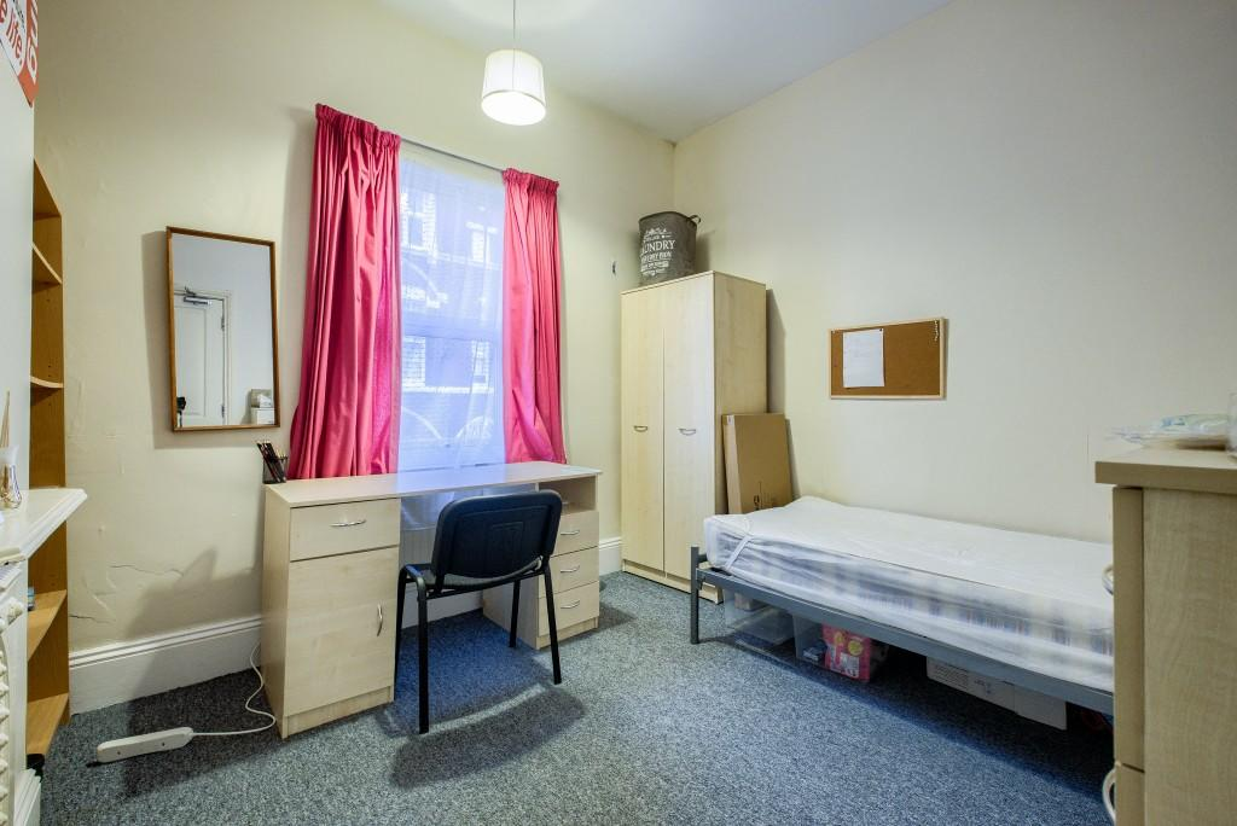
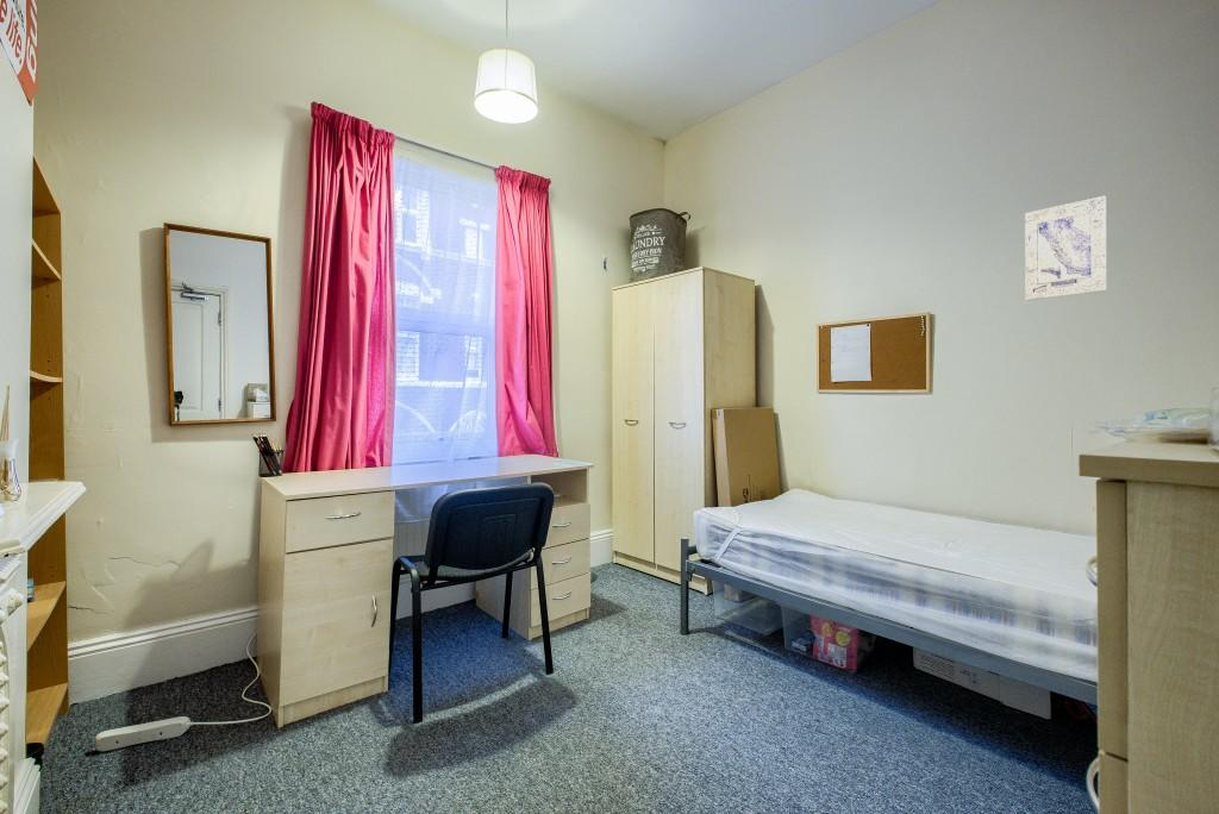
+ wall art (1063, 250)
